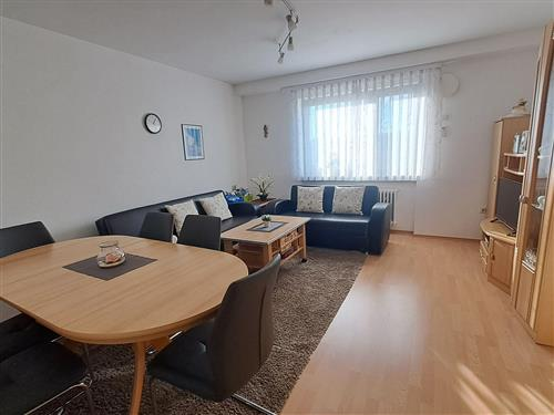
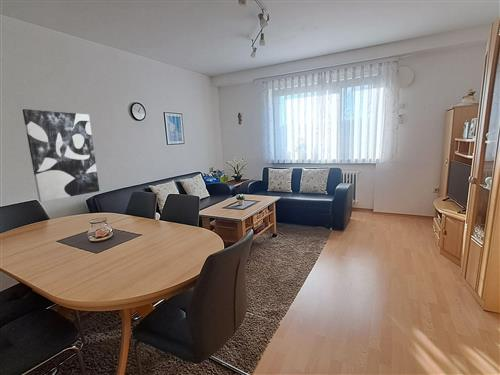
+ wall art (65, 155)
